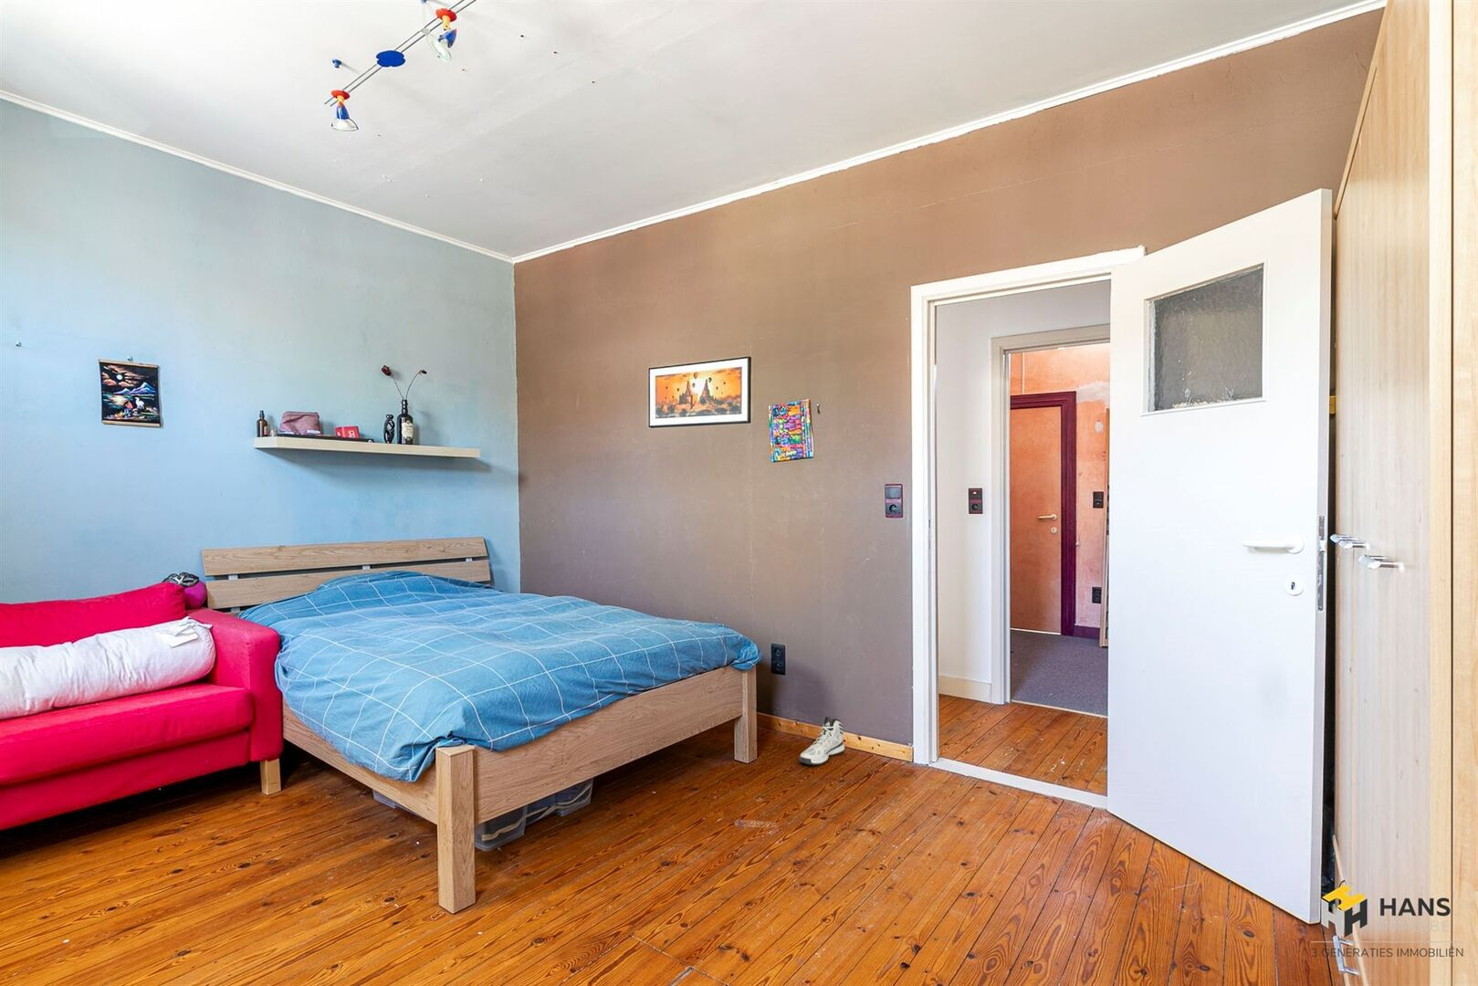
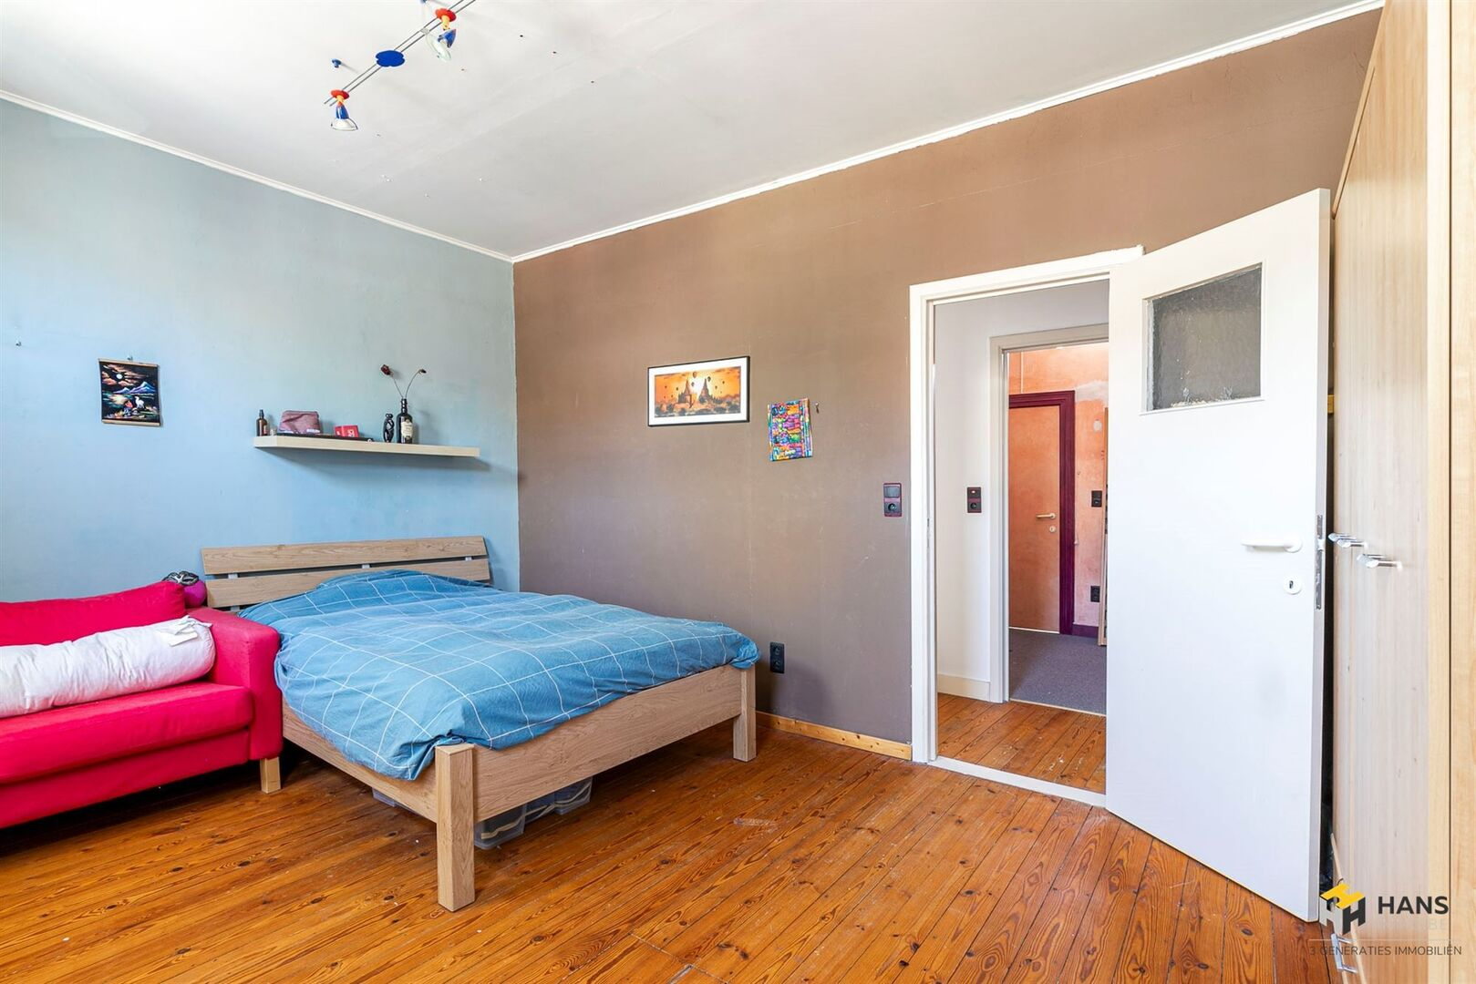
- sneaker (821, 737)
